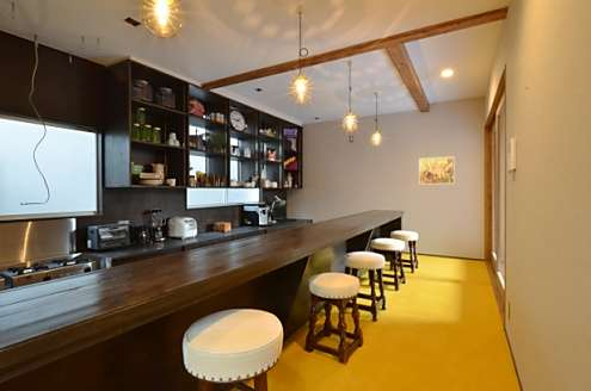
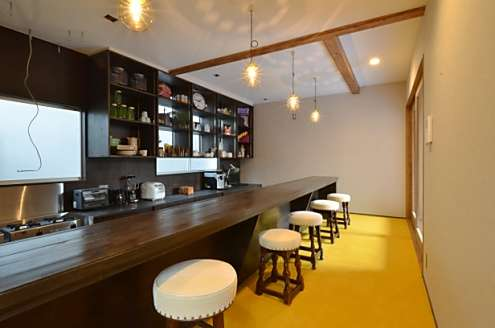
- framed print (436, 170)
